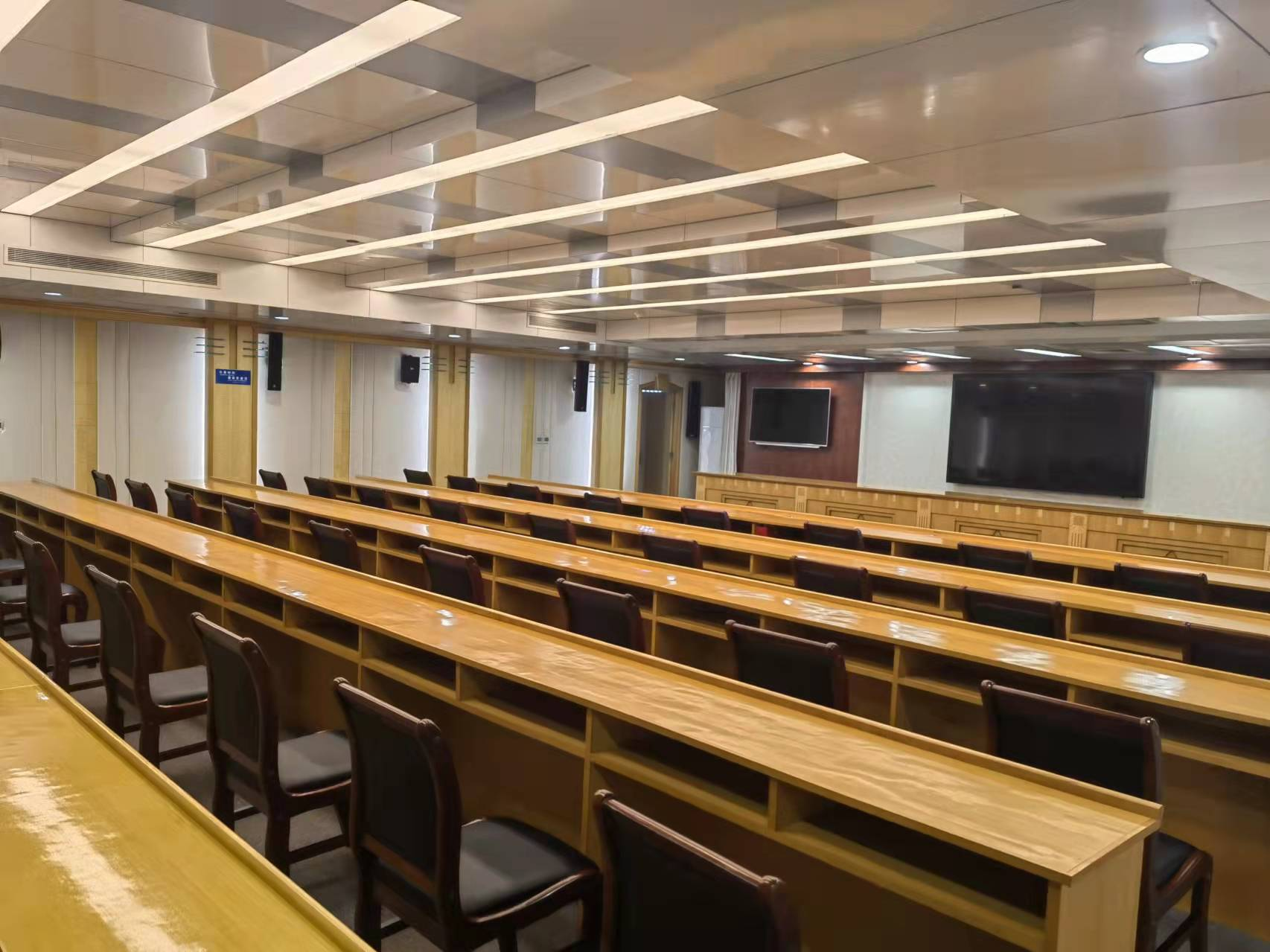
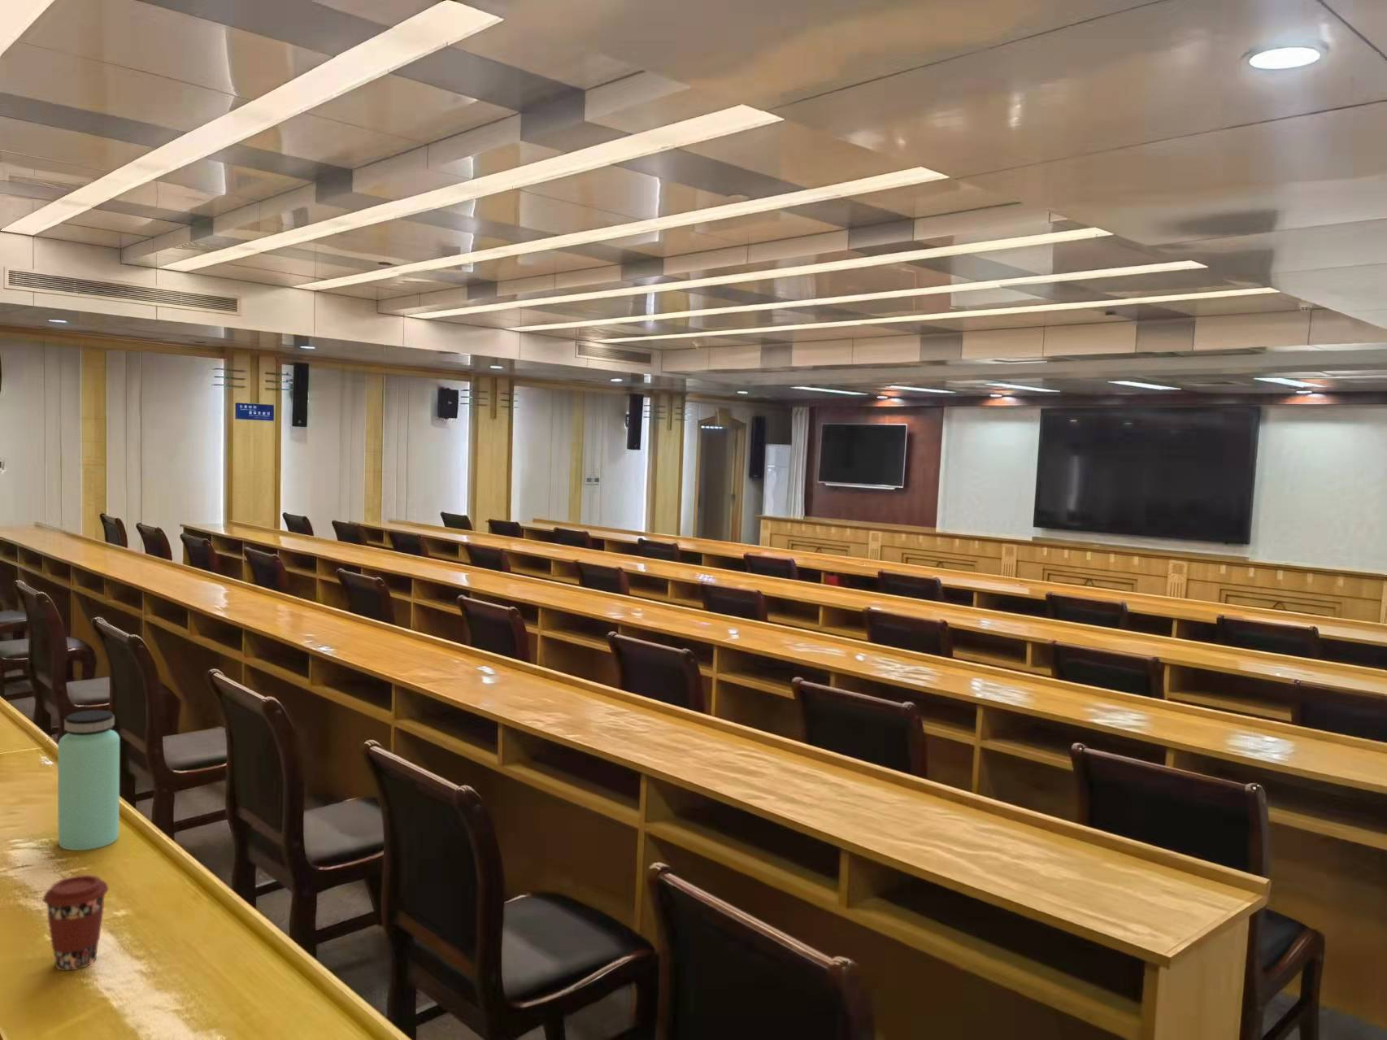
+ coffee cup (75, 923)
+ bottle (88, 778)
